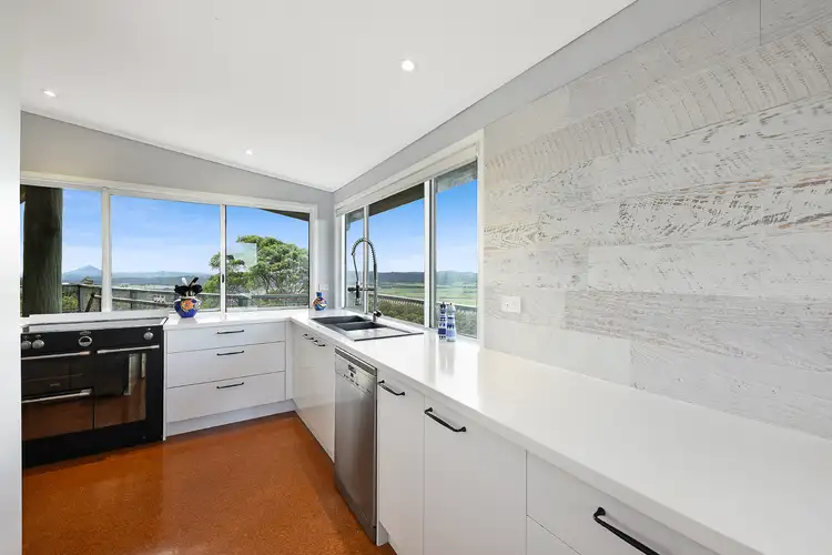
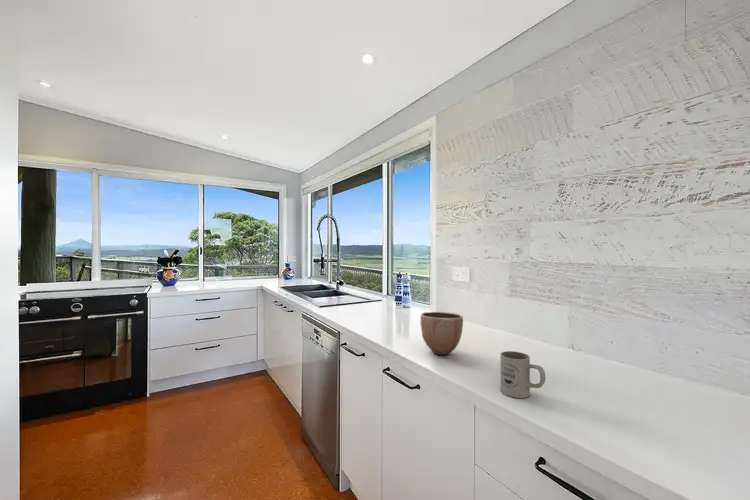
+ decorative bowl (441, 333)
+ mug (522, 375)
